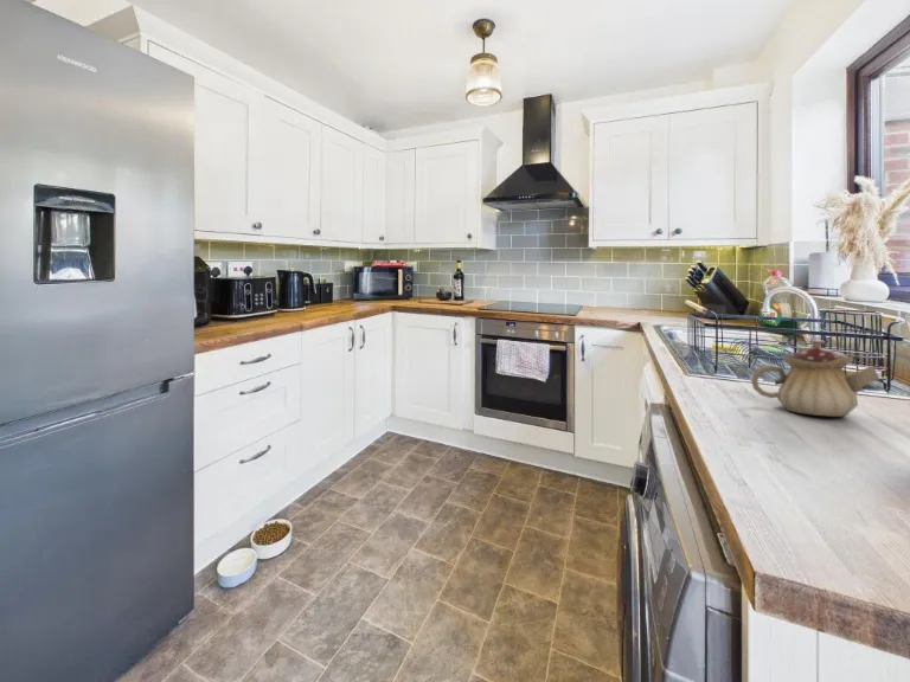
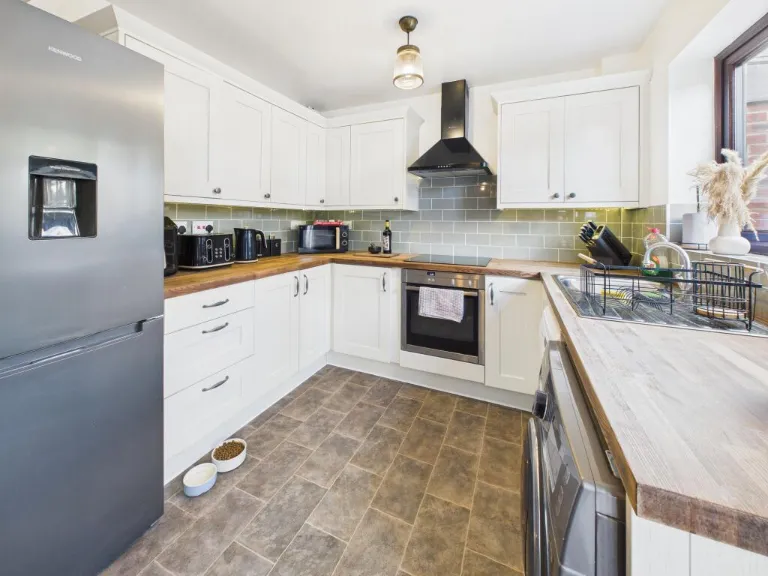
- teapot (809, 374)
